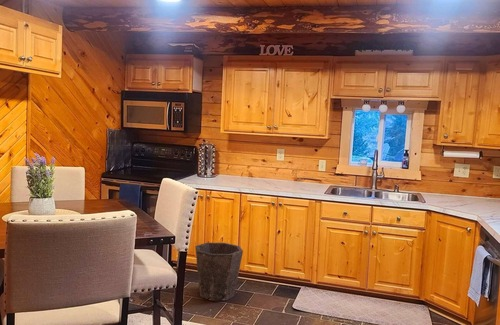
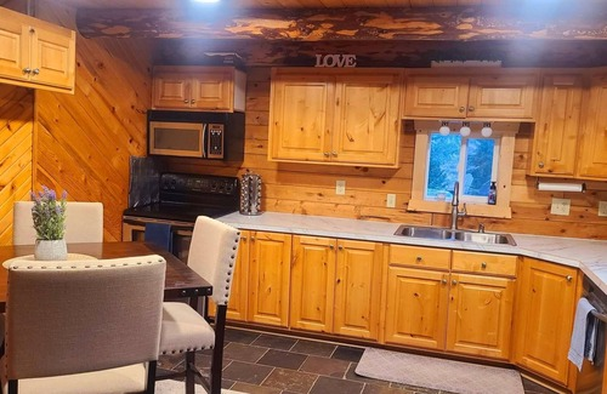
- waste bin (217, 271)
